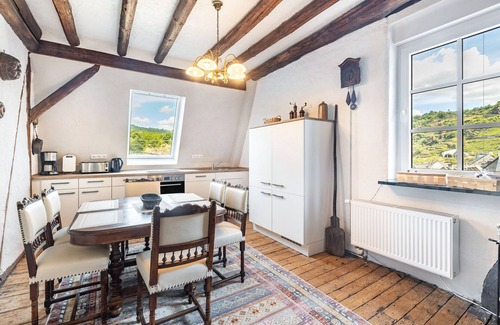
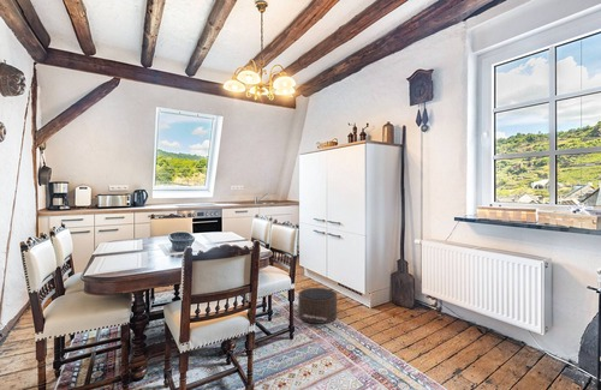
+ pouf (320, 305)
